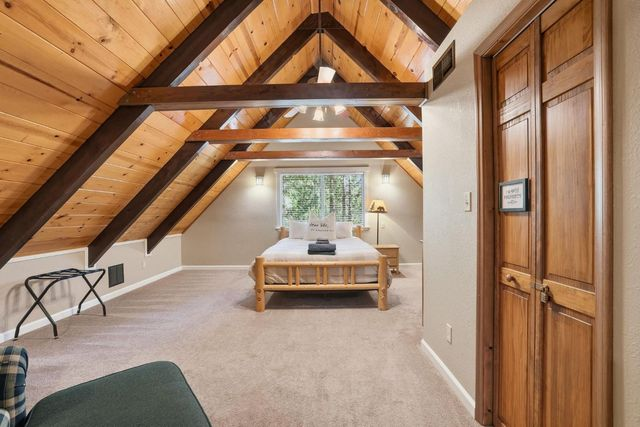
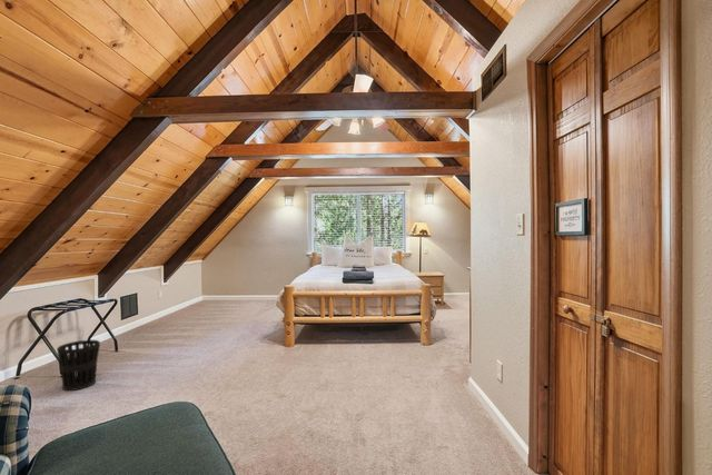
+ wastebasket (79, 364)
